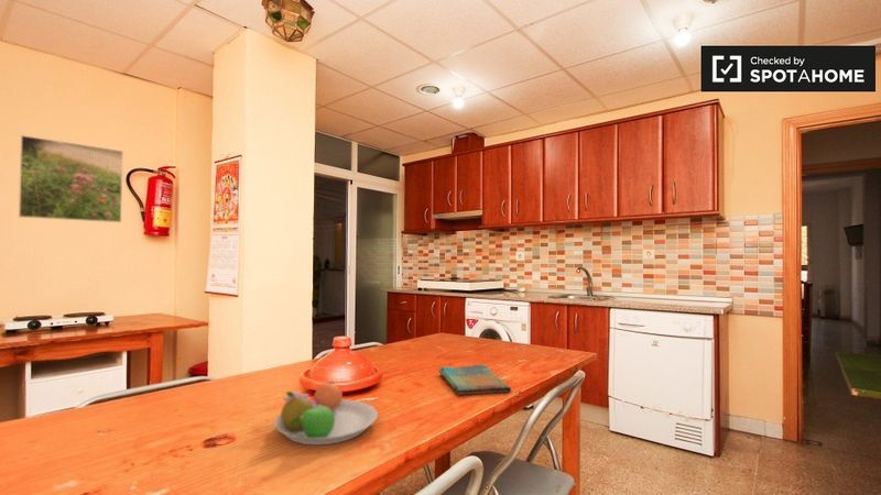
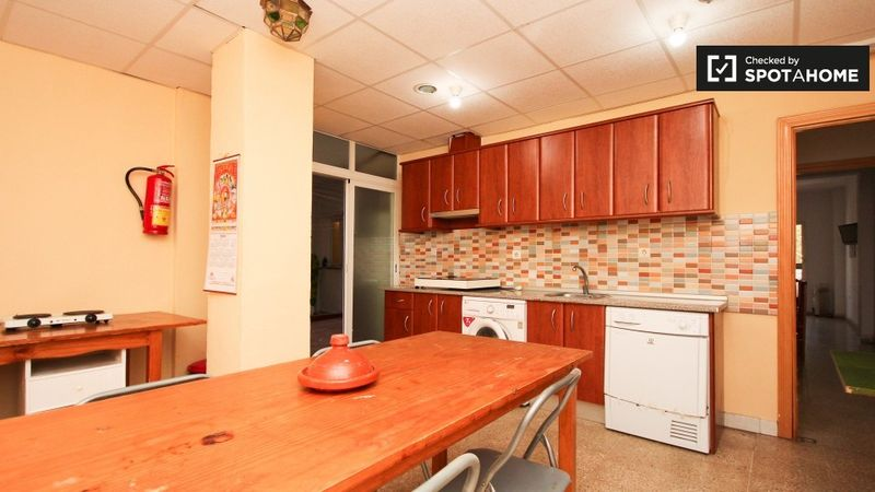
- fruit bowl (324, 408)
- dish towel (472, 377)
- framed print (74, 182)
